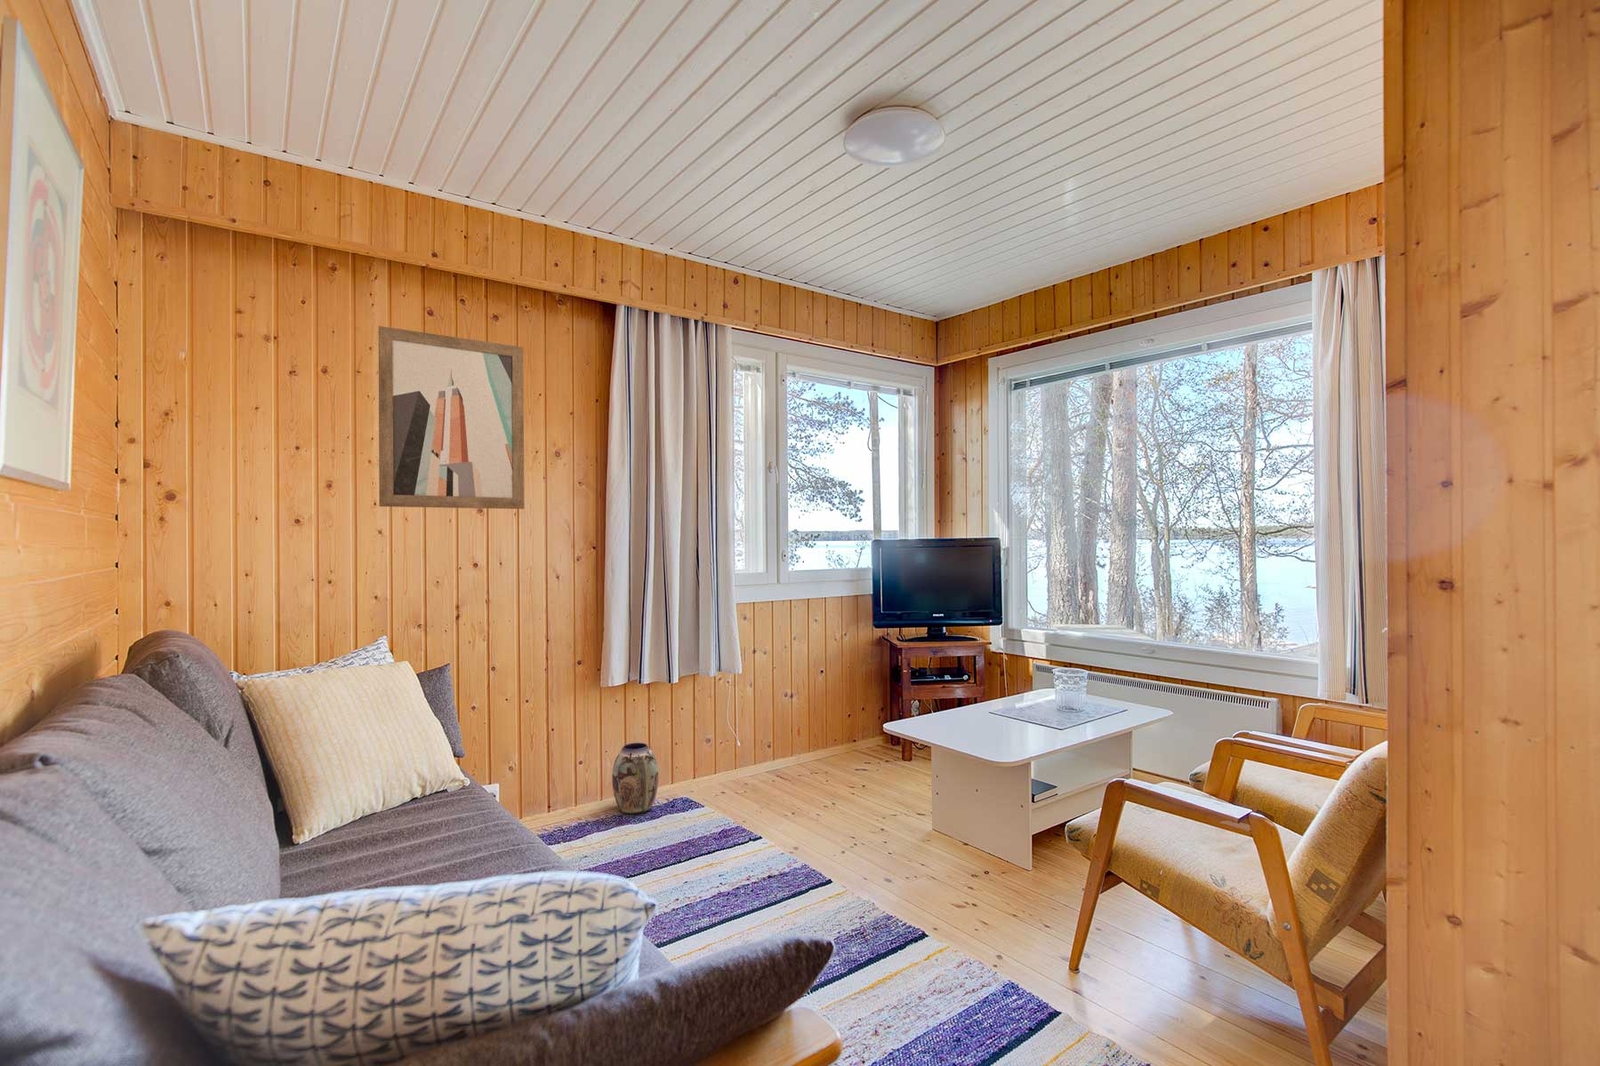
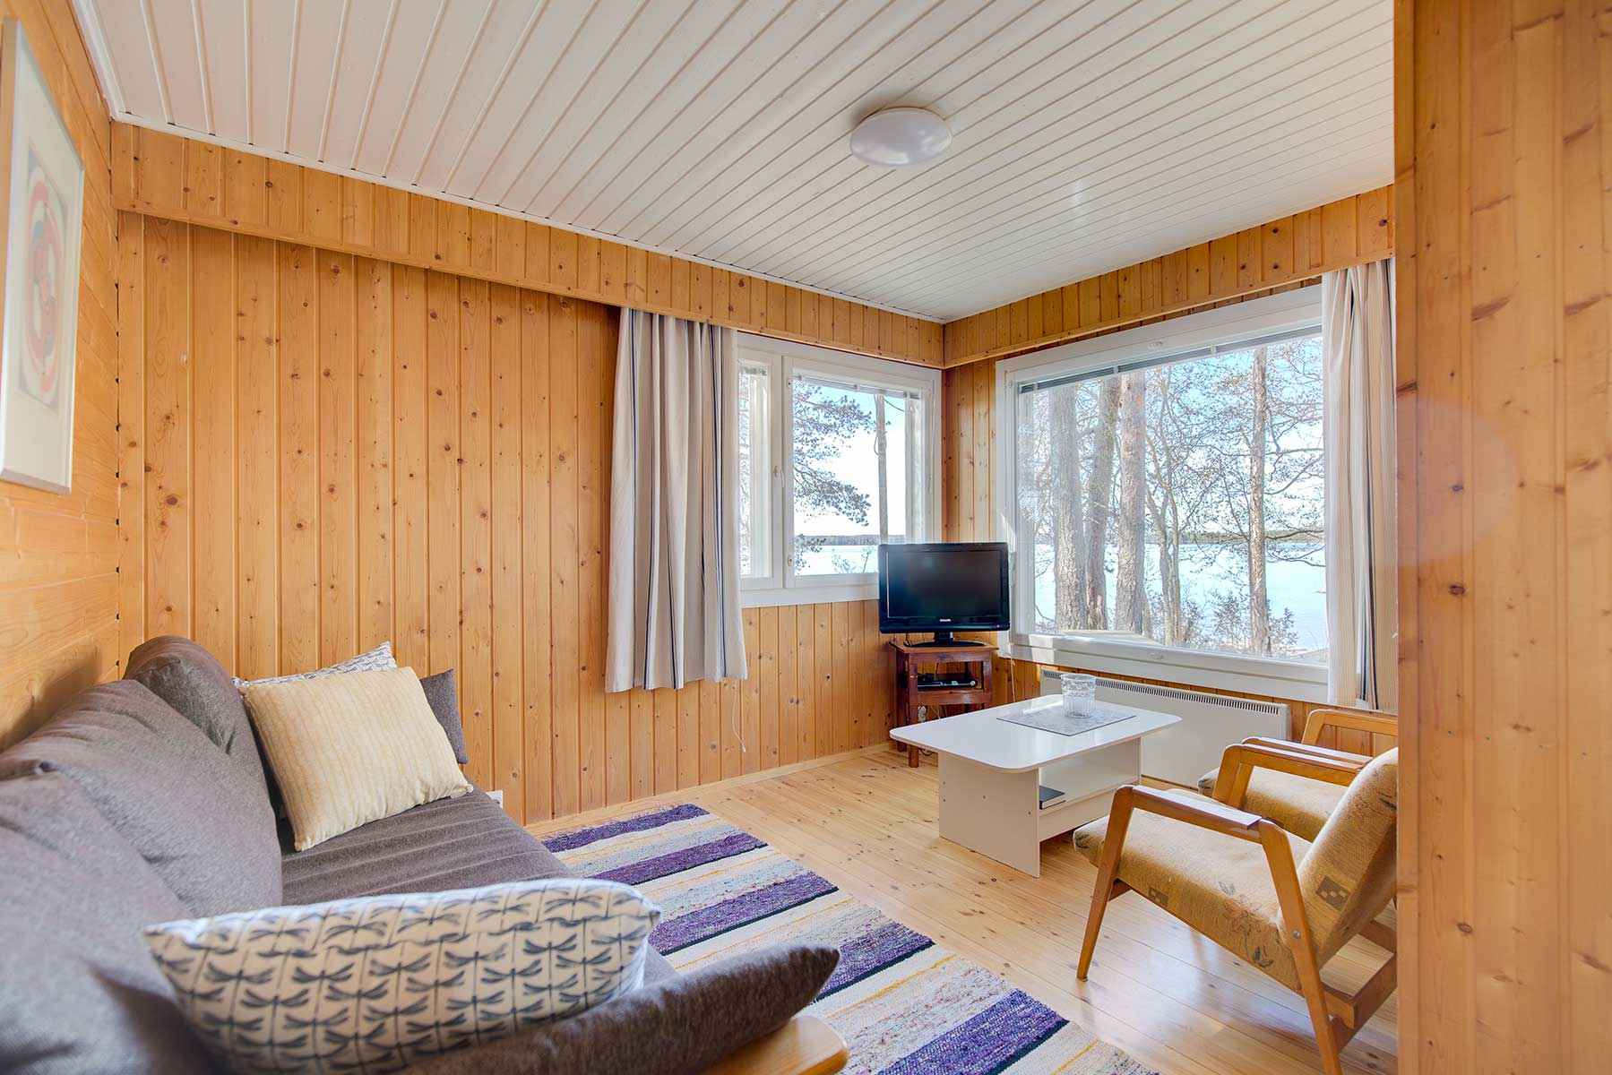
- wall art (455, 422)
- vase (635, 777)
